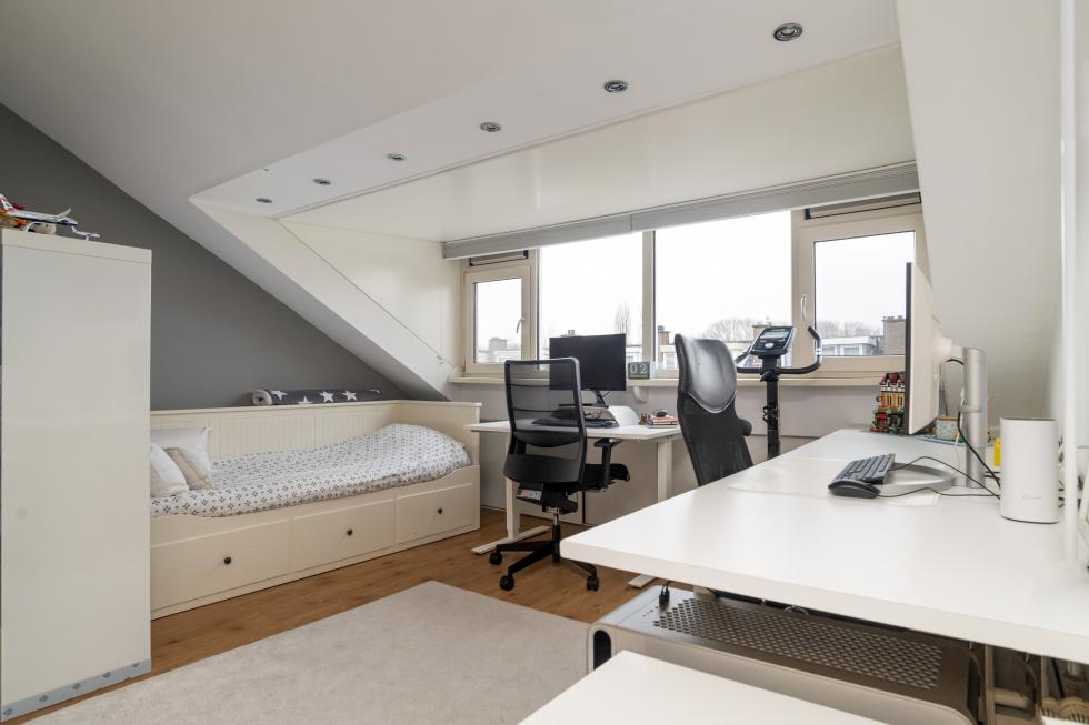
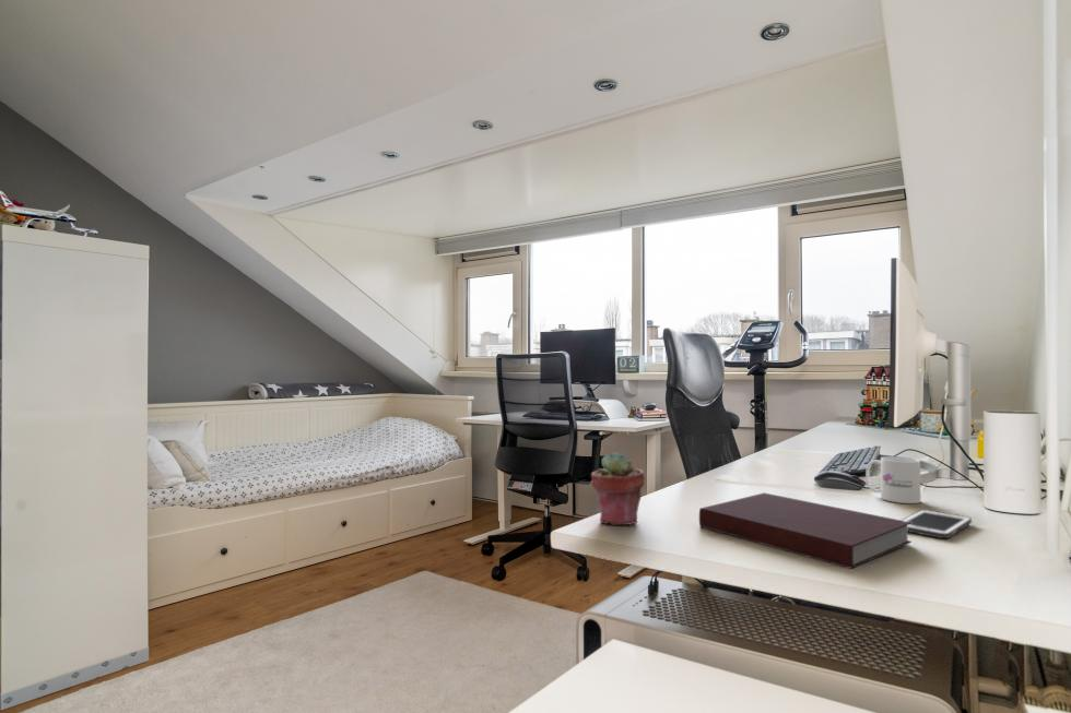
+ potted succulent (617, 486)
+ cell phone (933, 523)
+ notebook (800, 524)
+ mug (892, 477)
